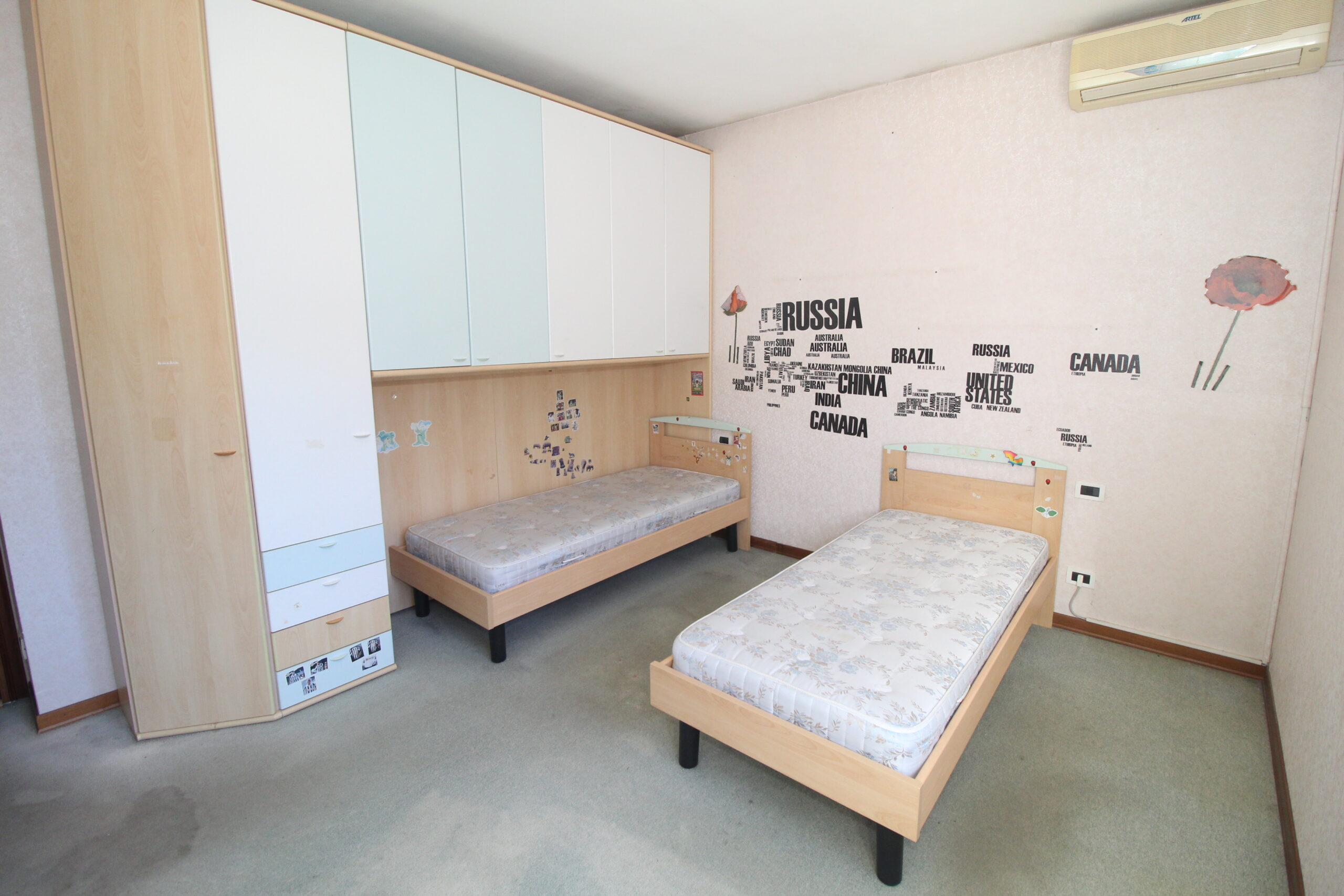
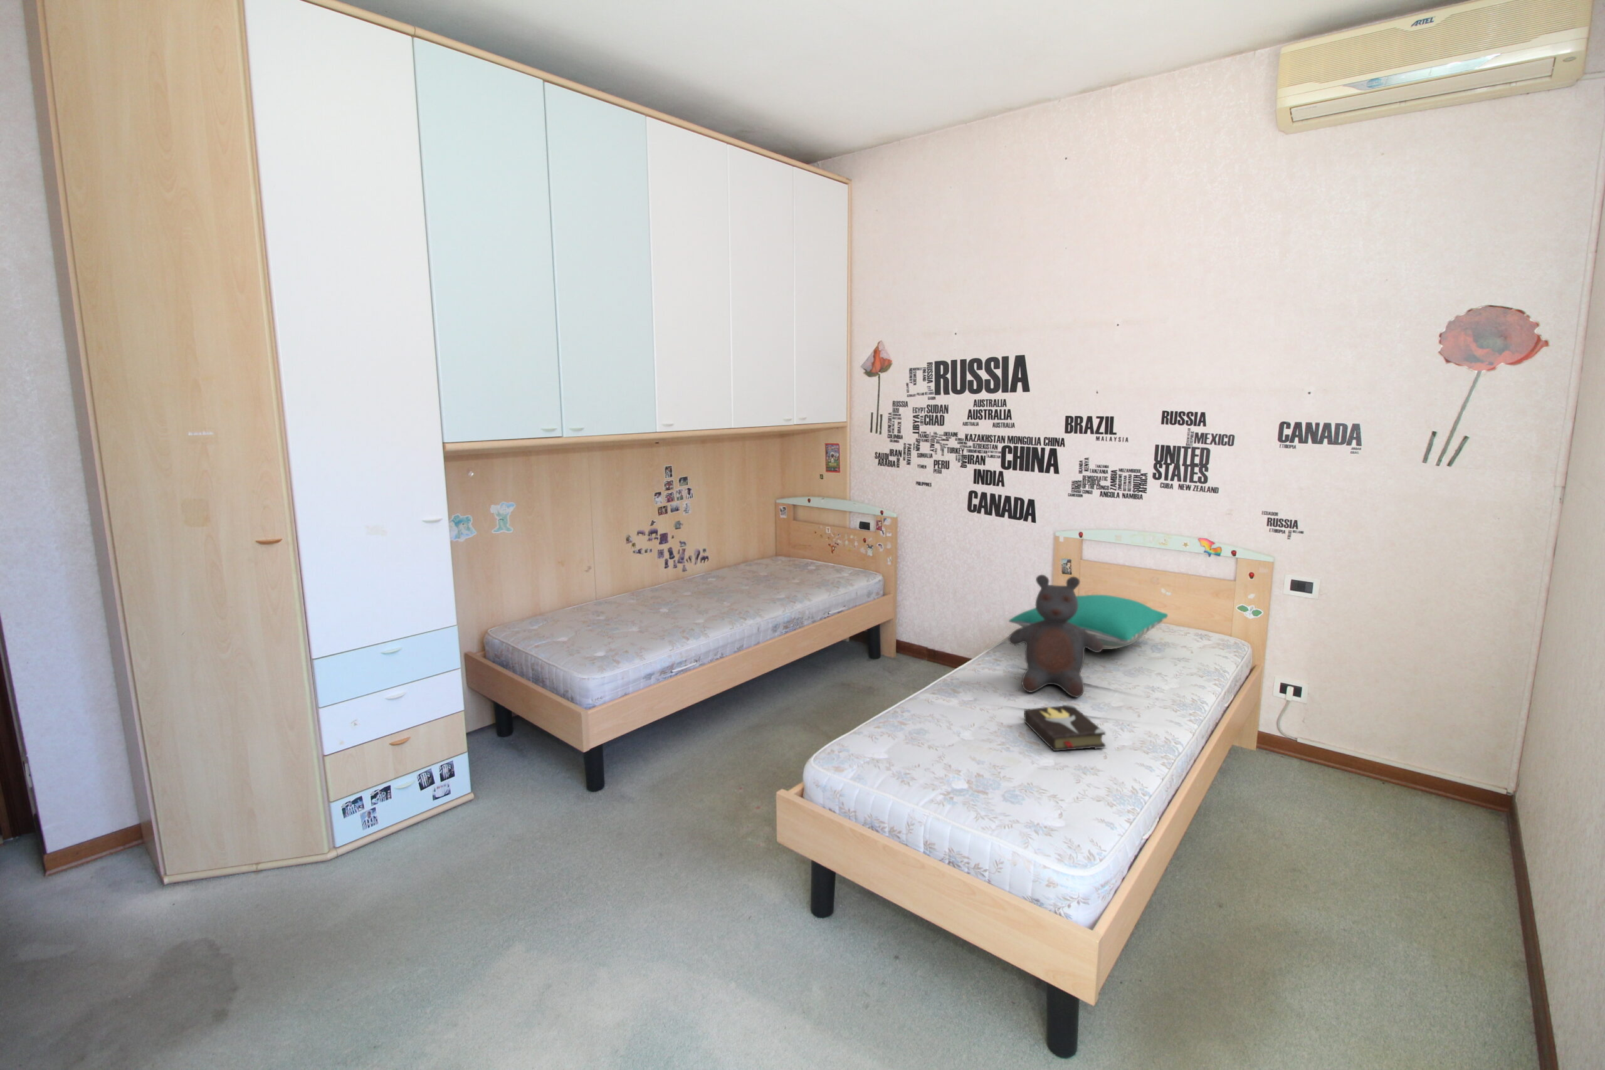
+ pillow (1088, 620)
+ teddy bear (1056, 633)
+ hardback book (1063, 726)
